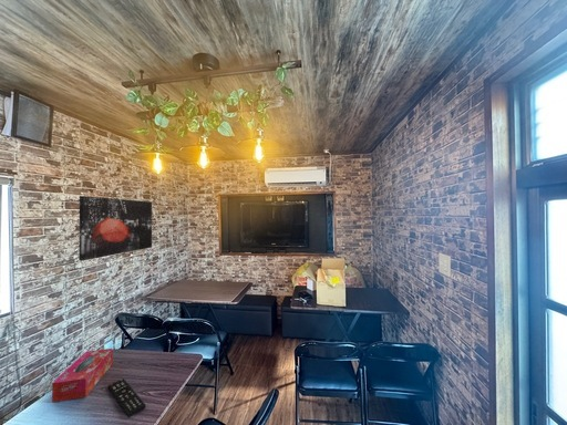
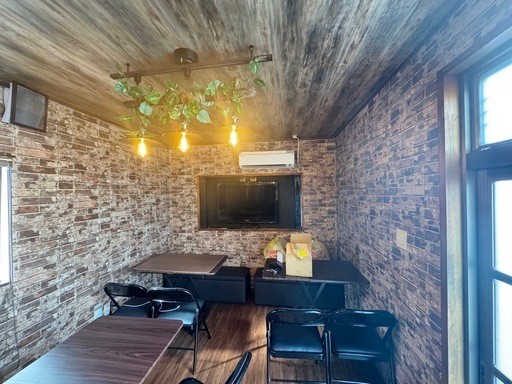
- remote control (125, 395)
- wall art (121, 226)
- tissue box (85, 372)
